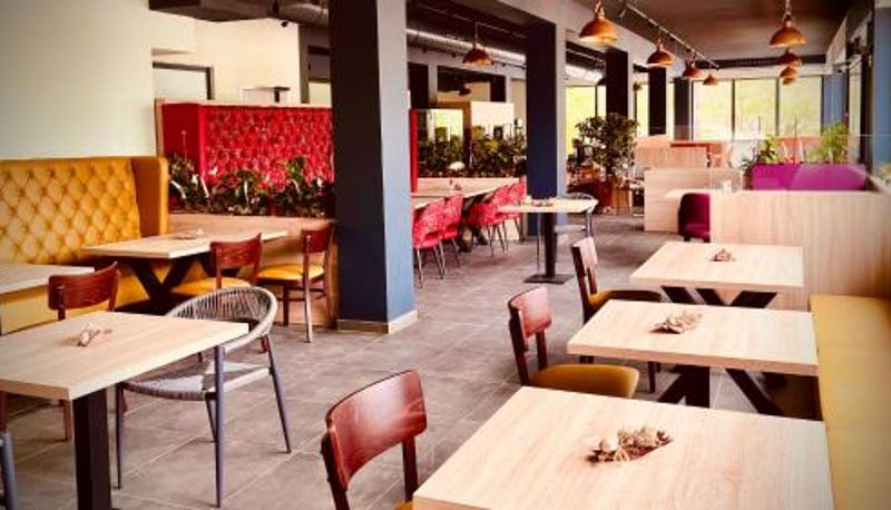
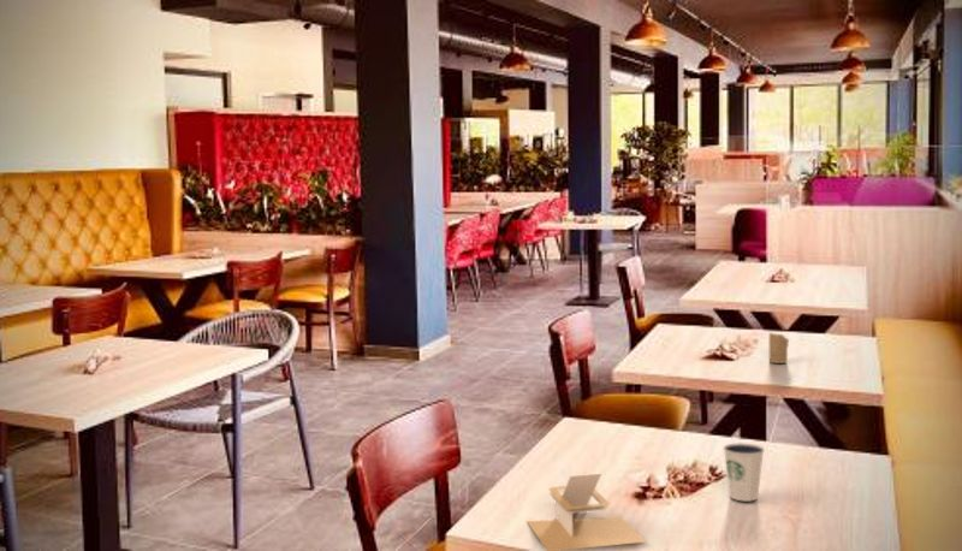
+ dixie cup (743, 473)
+ napkin holder (578, 496)
+ candle (778, 346)
